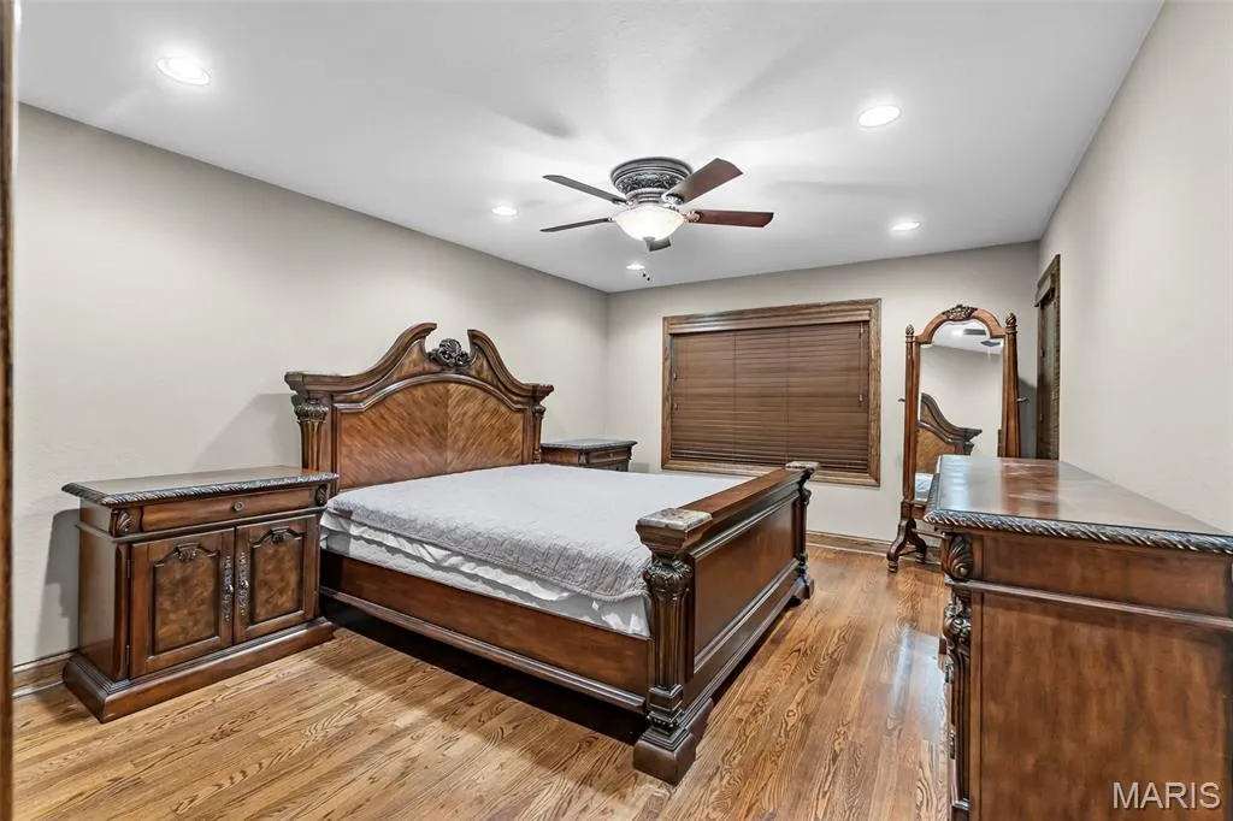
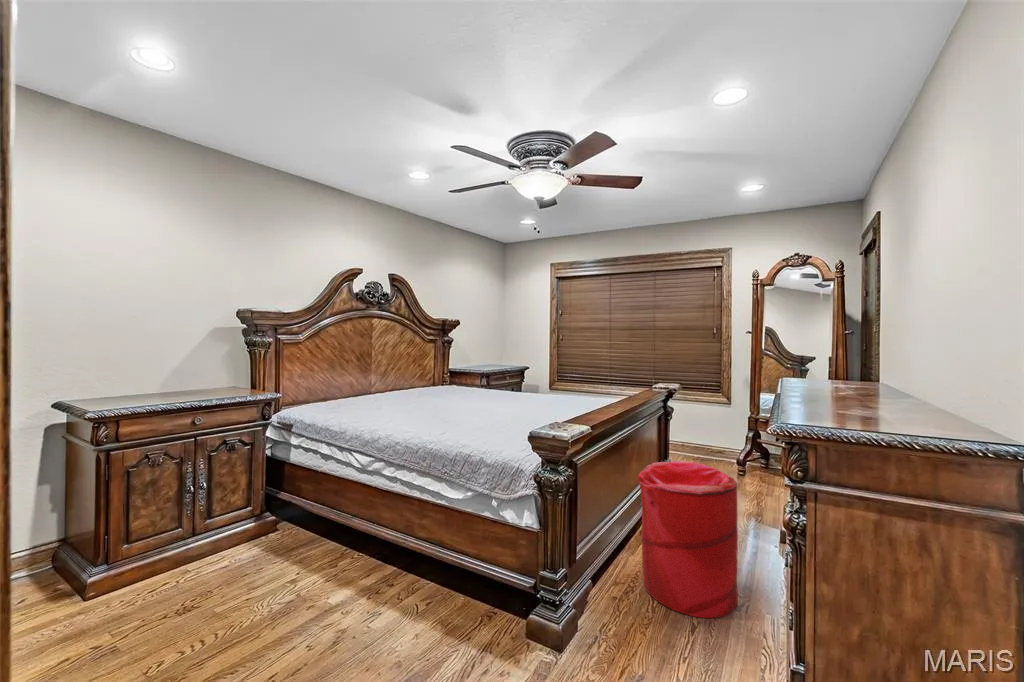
+ laundry hamper (686, 530)
